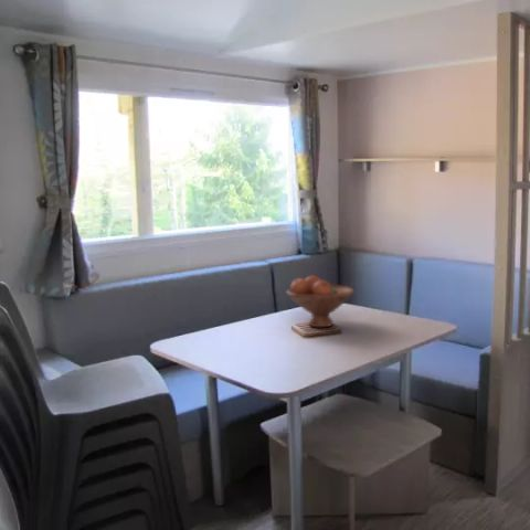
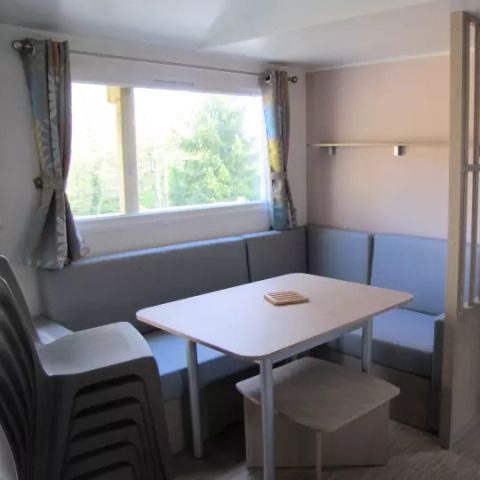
- fruit bowl (320, 300)
